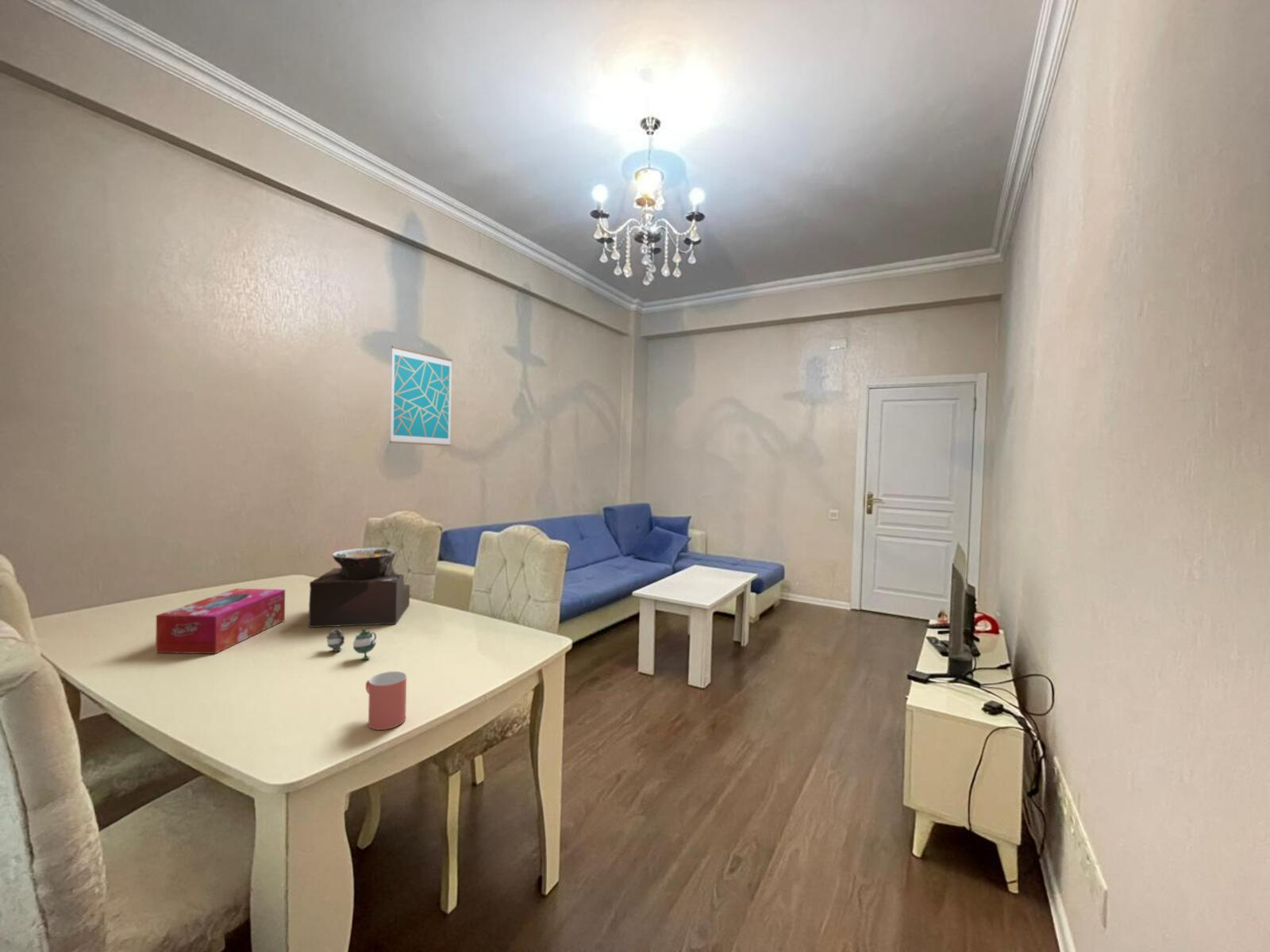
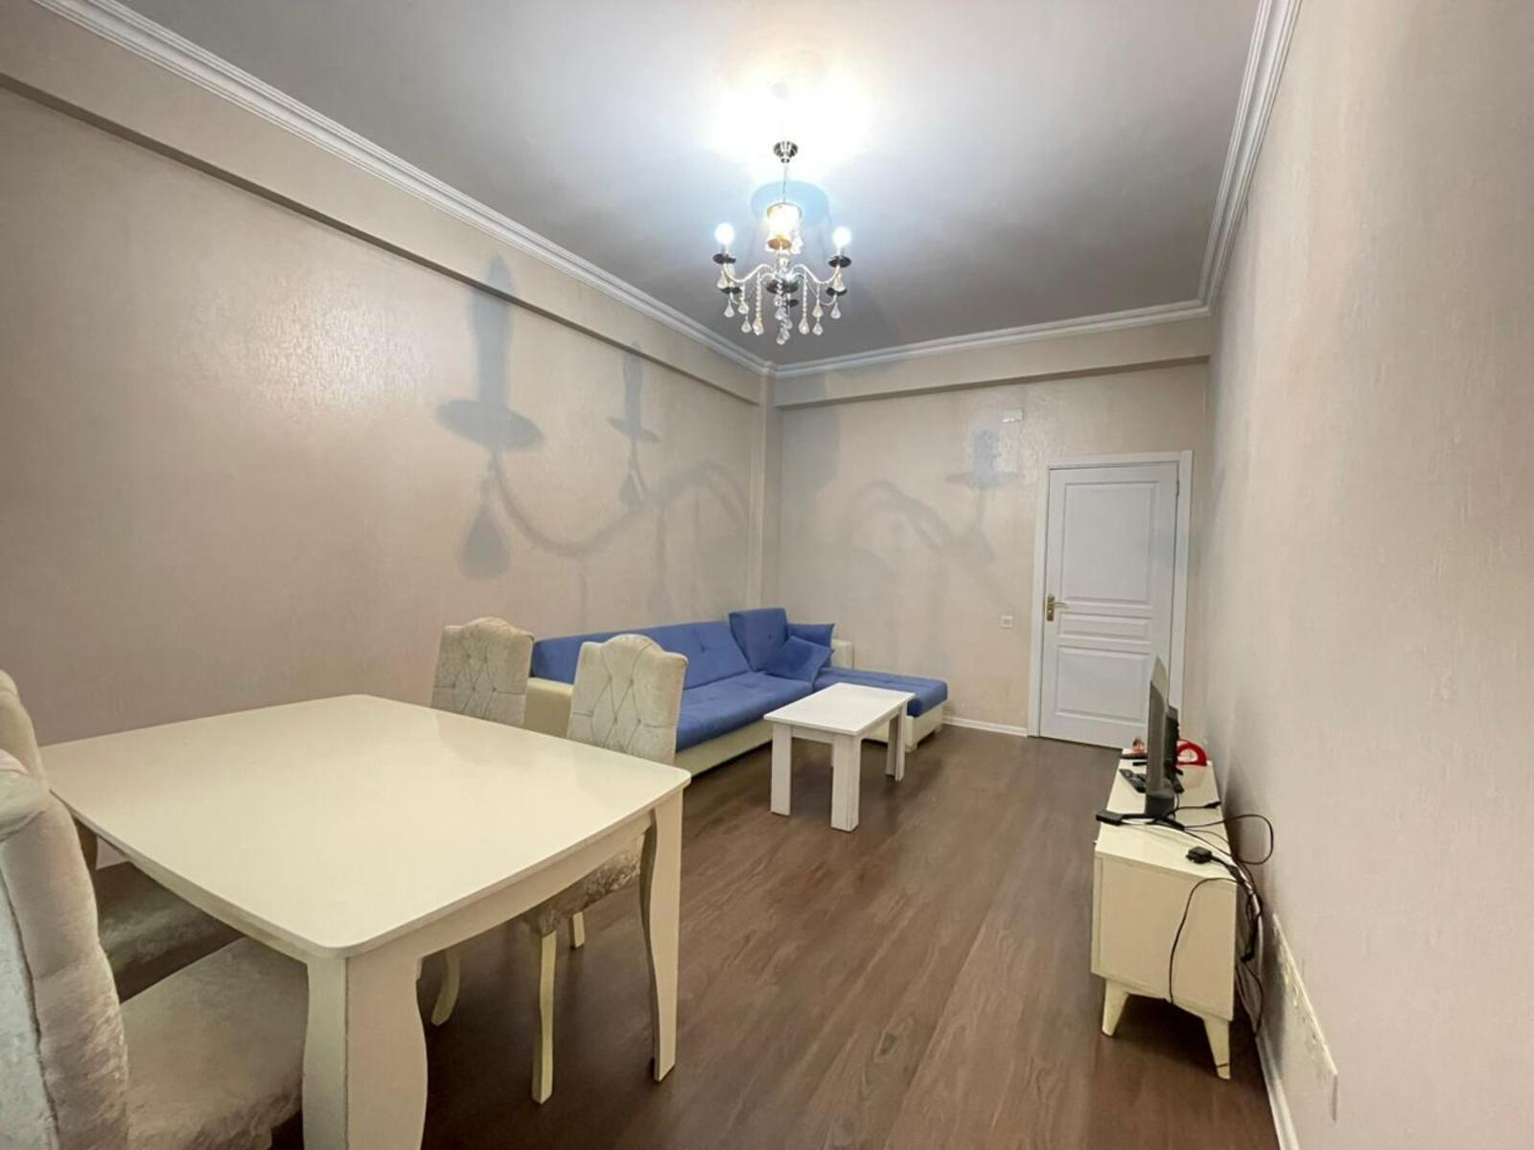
- wall art (422, 398)
- soup (364, 582)
- teapot (354, 640)
- cup (383, 697)
- tissue box (226, 618)
